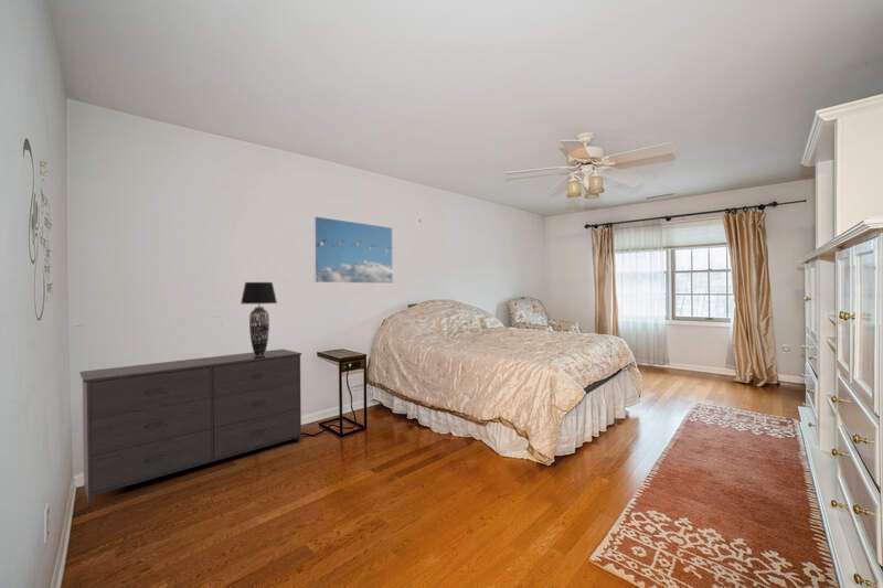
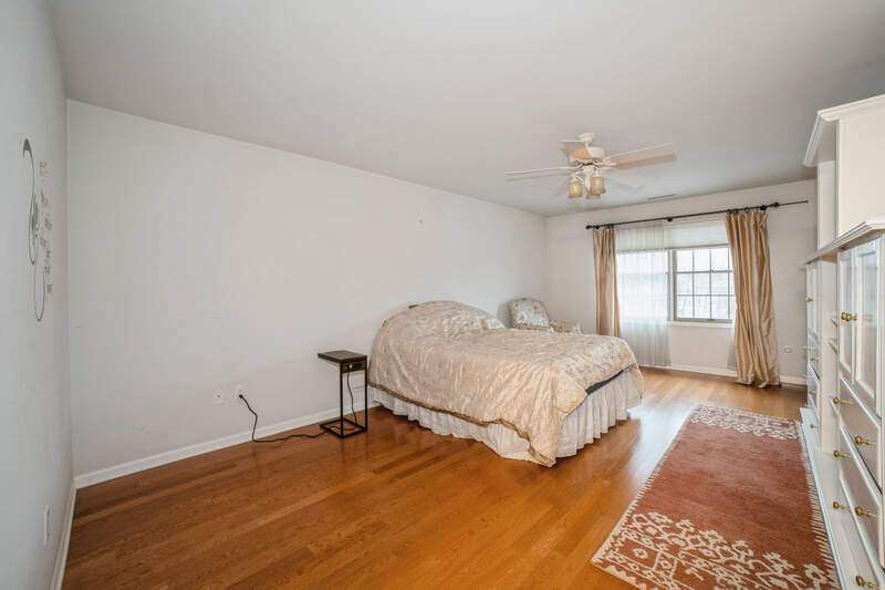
- dresser (205, 411)
- table lamp (258, 319)
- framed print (355, 253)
